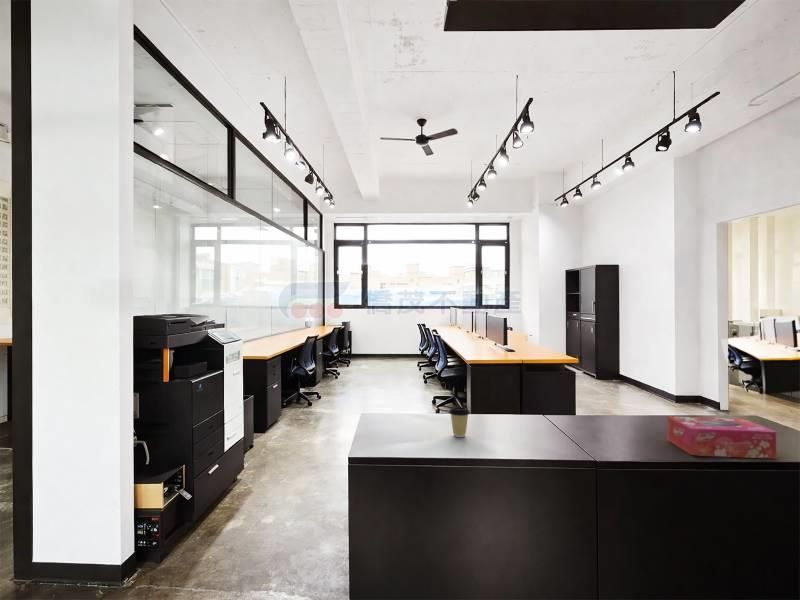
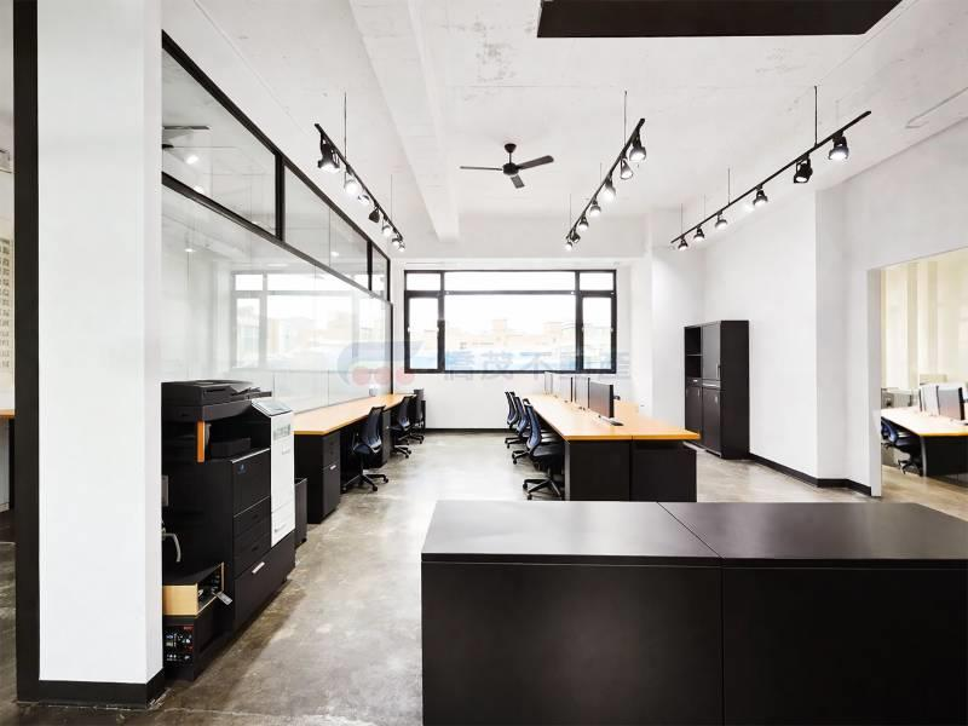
- coffee cup (459, 421)
- tissue box (718, 436)
